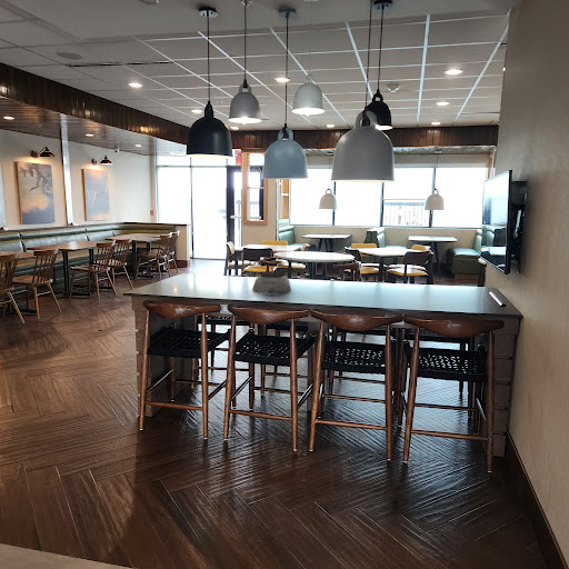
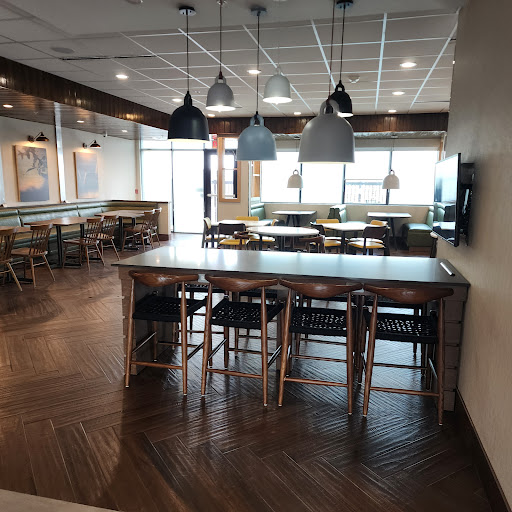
- plant pot (271, 282)
